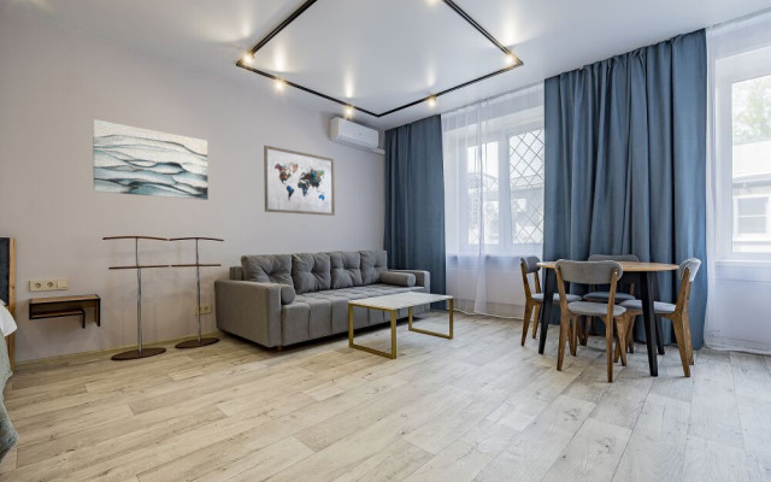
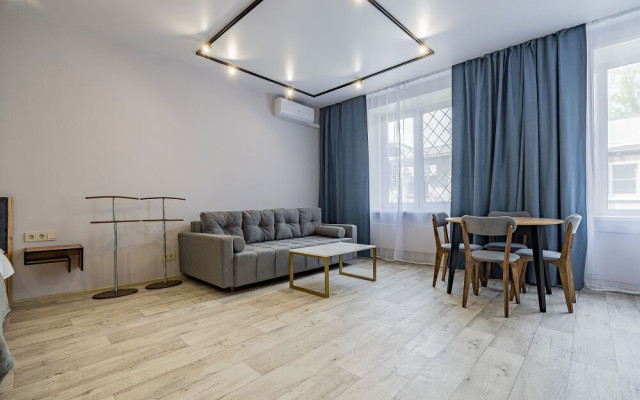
- wall art (301, 183)
- wall art (155, 163)
